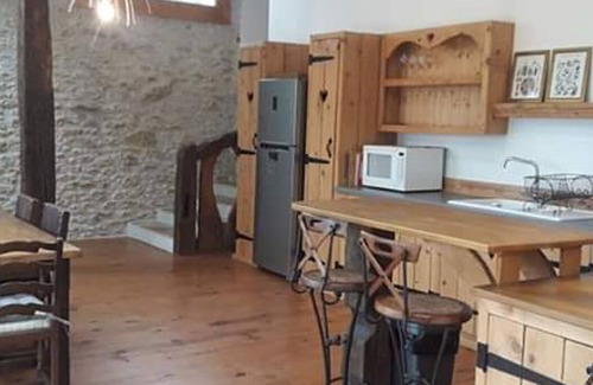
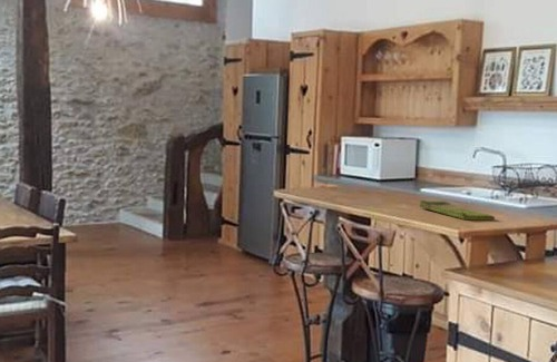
+ dish towel (455, 209)
